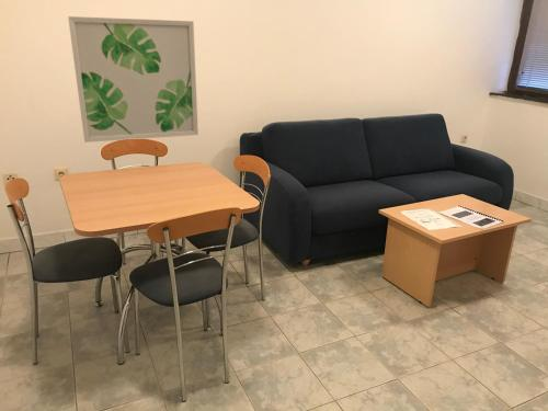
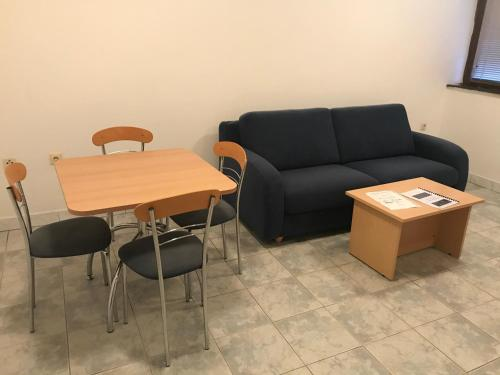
- wall art (138, 81)
